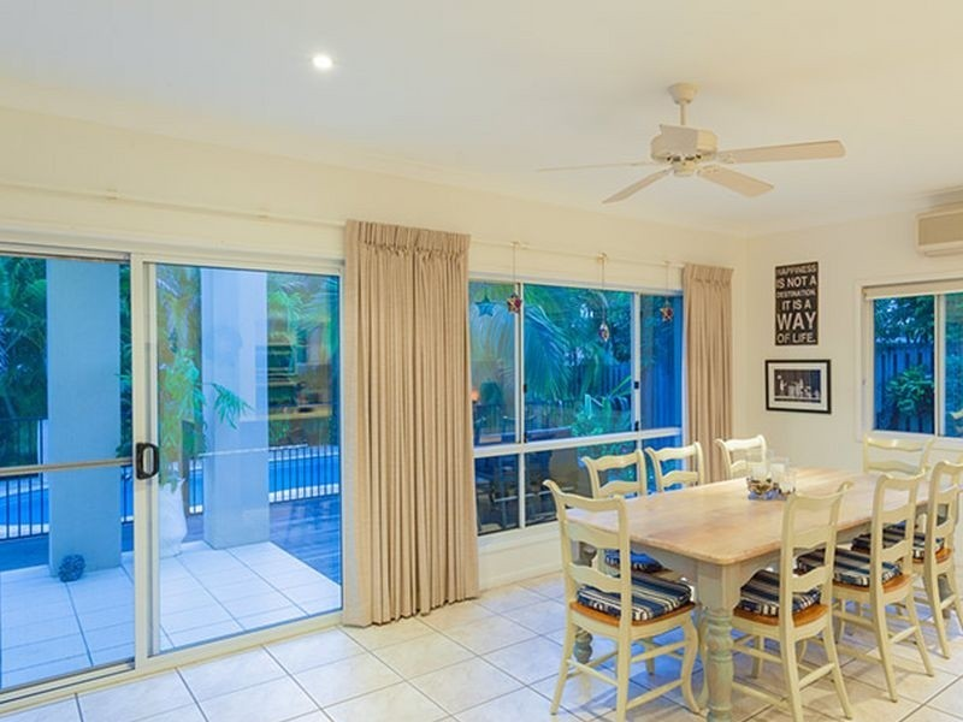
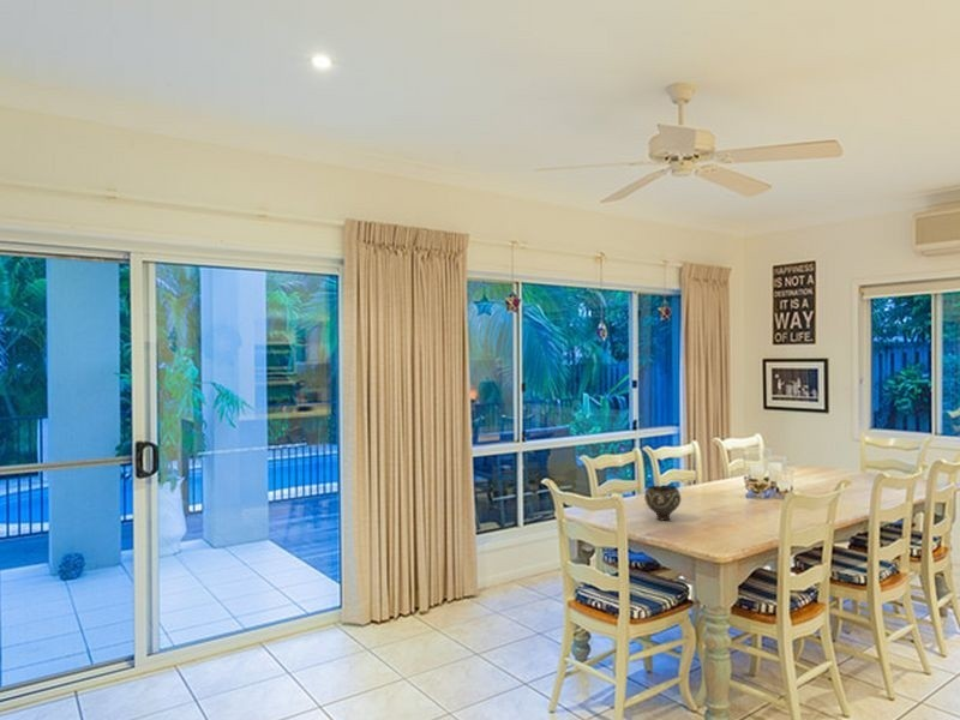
+ bowl (662, 502)
